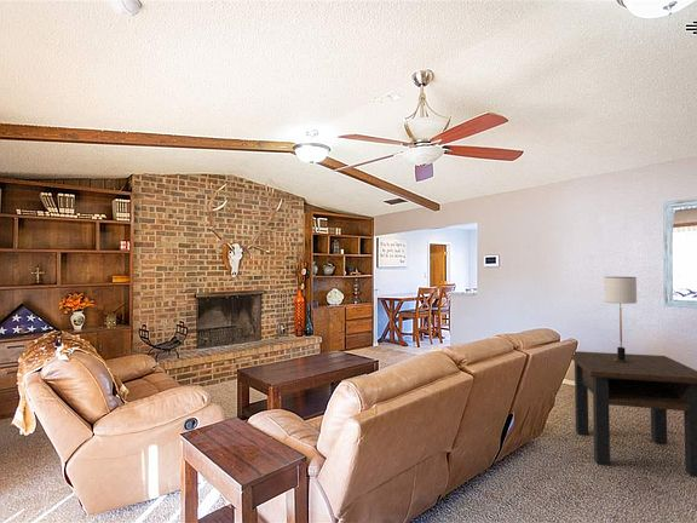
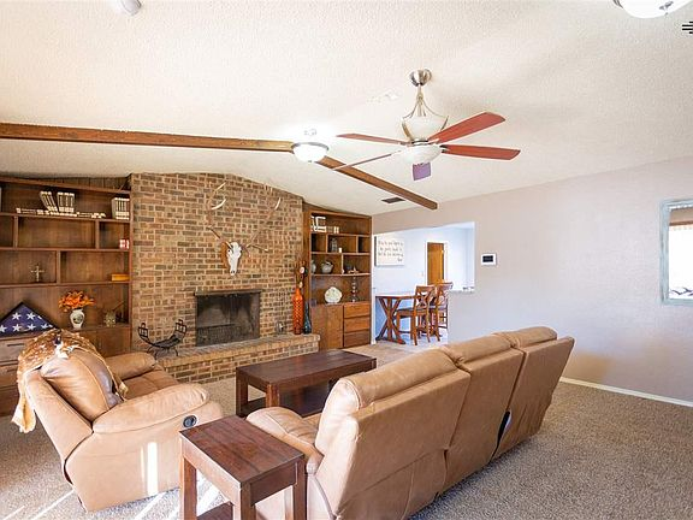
- side table (630, 406)
- table lamp (620, 318)
